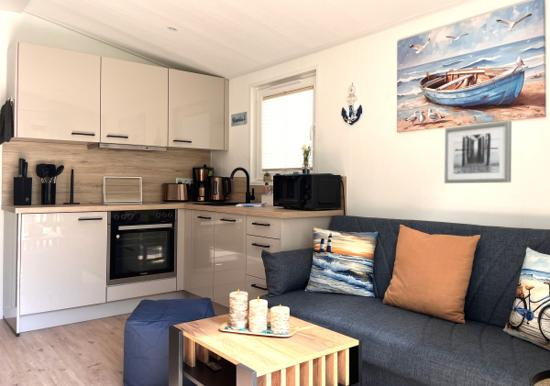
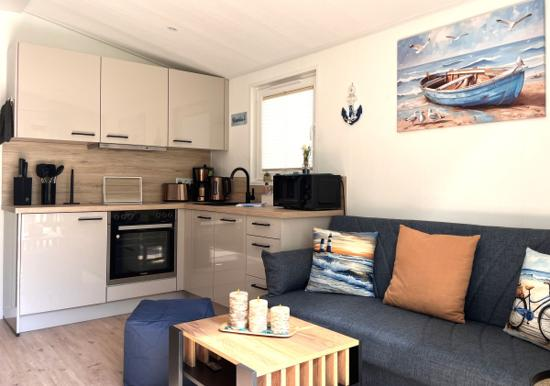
- wall art (475, 153)
